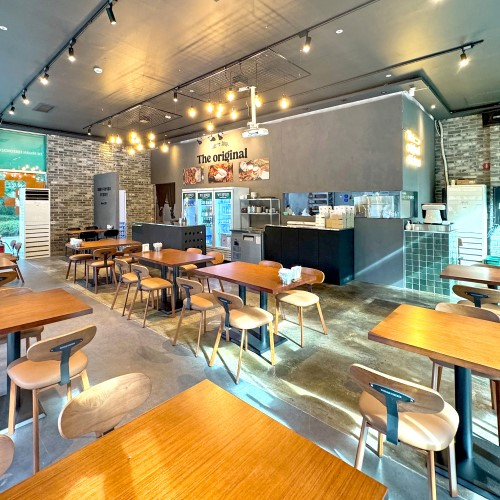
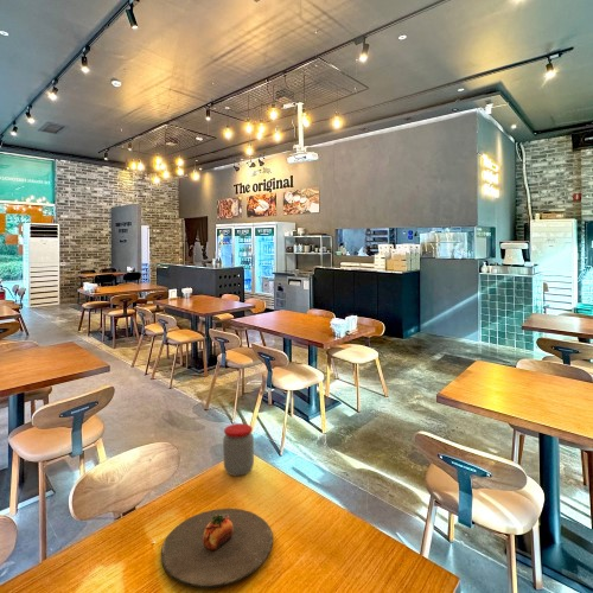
+ plate (218, 529)
+ jar (238, 448)
